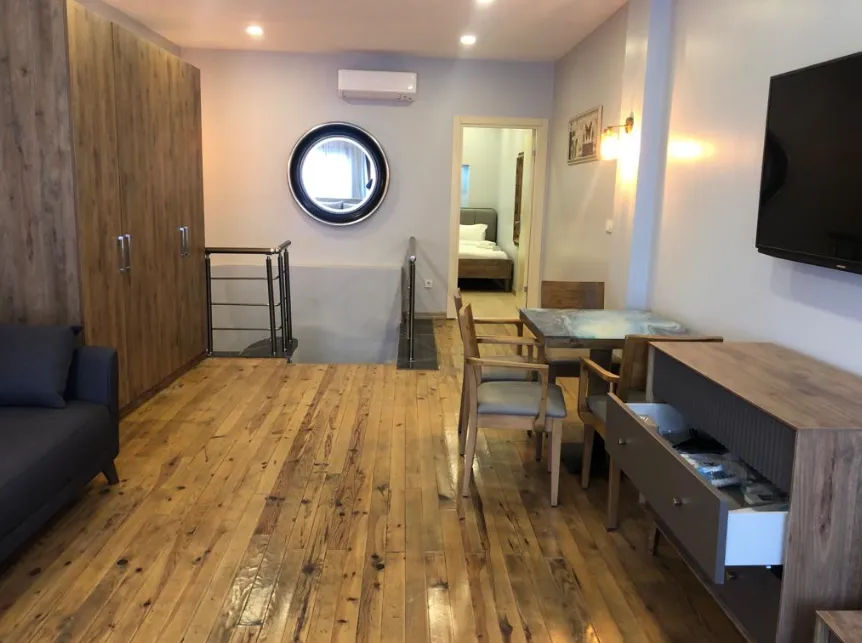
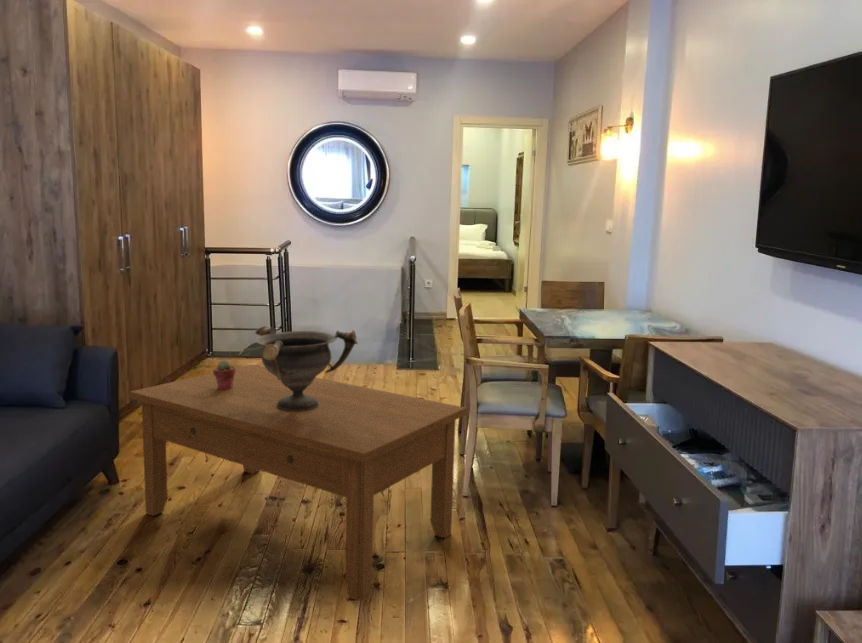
+ decorative bowl (305, 369)
+ potted succulent (224, 373)
+ coffee table (295, 462)
